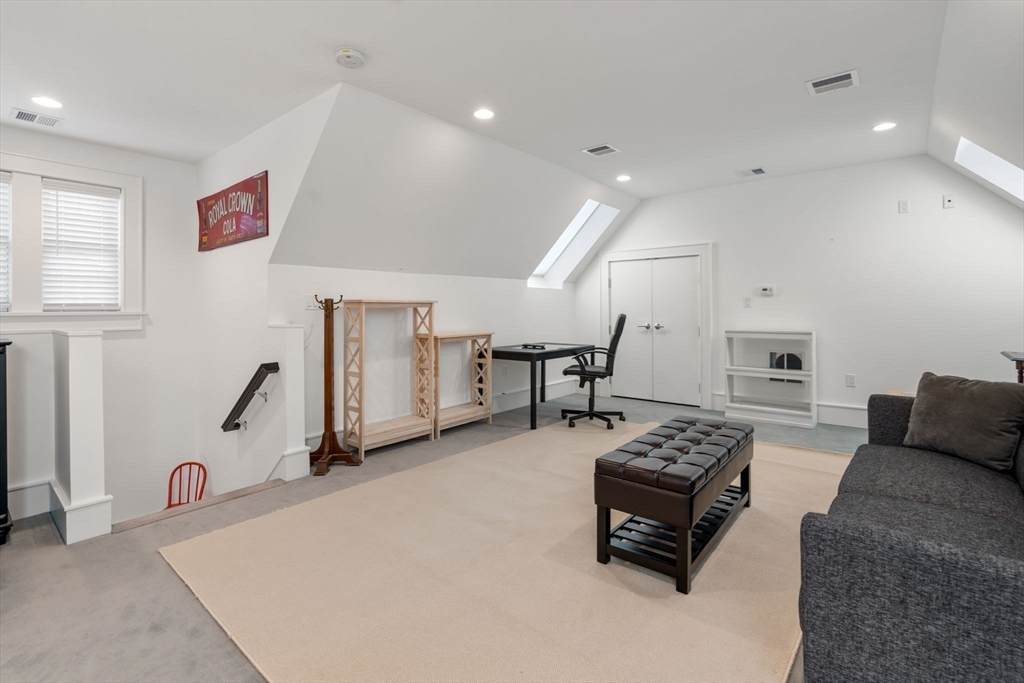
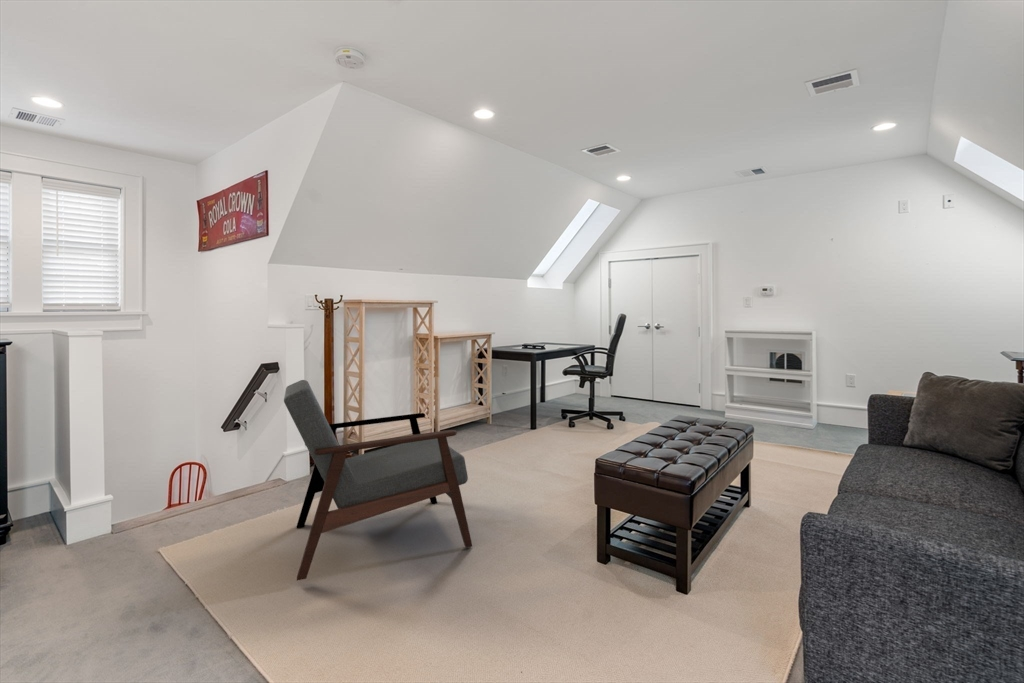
+ armchair (374, 459)
